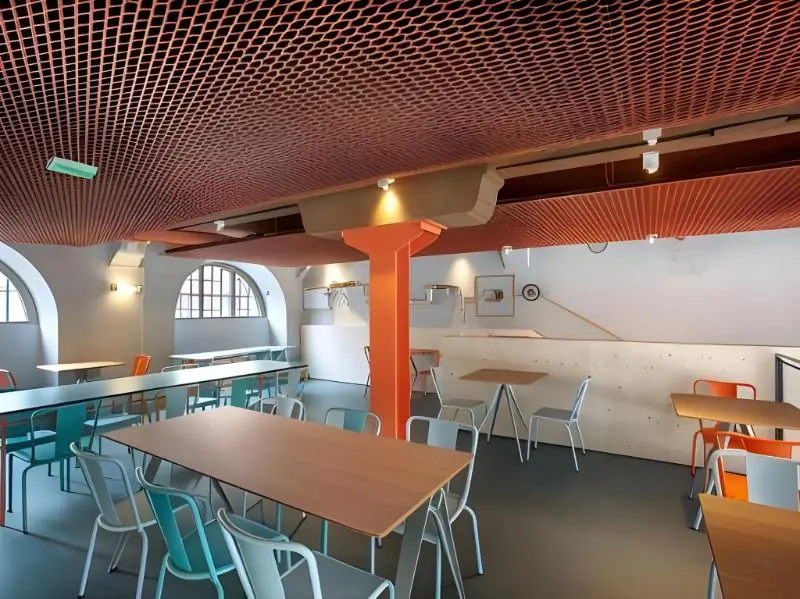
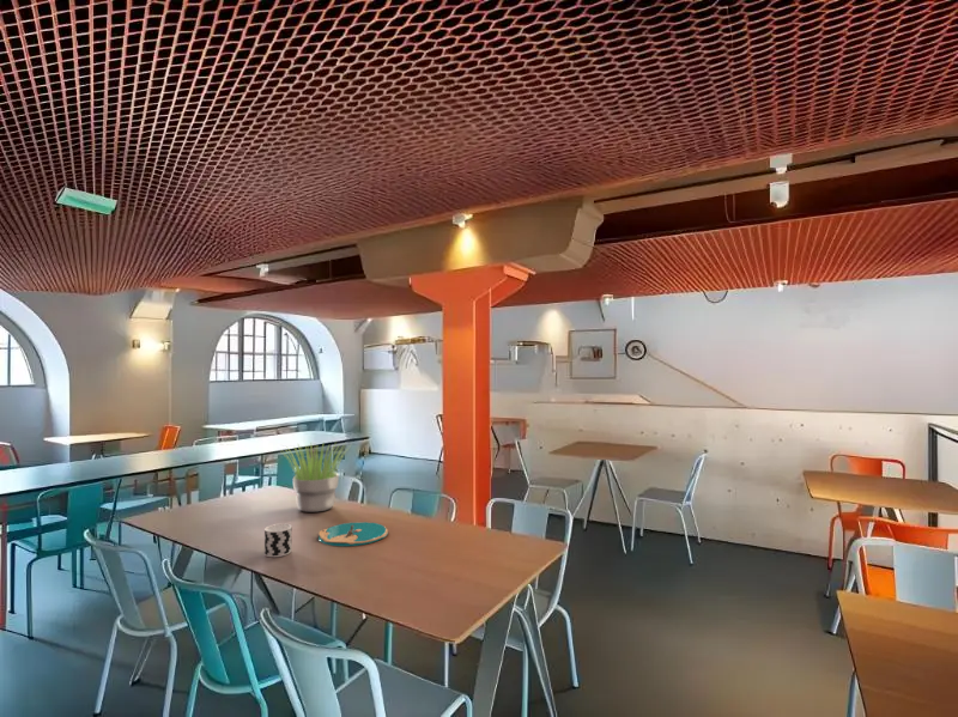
+ potted plant (315, 476)
+ plate (353, 528)
+ cup (275, 539)
